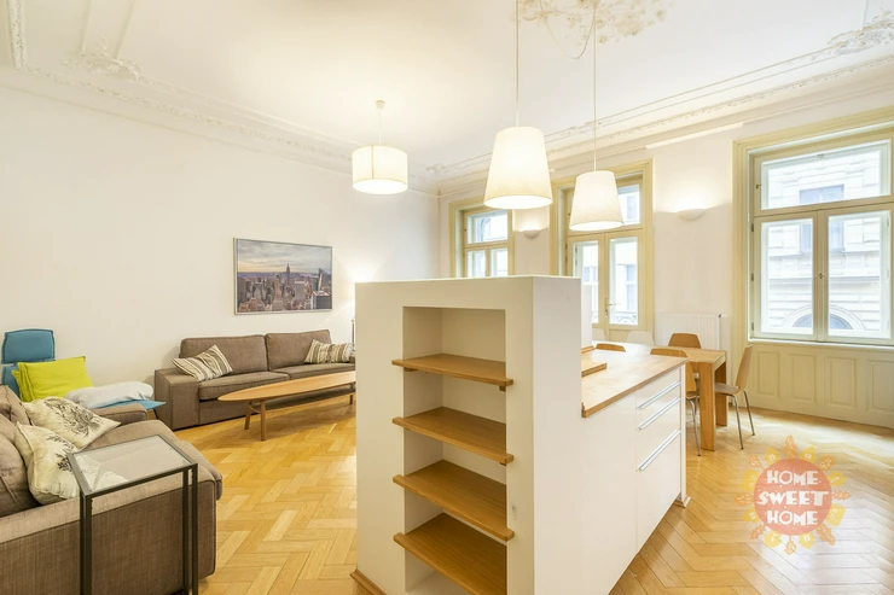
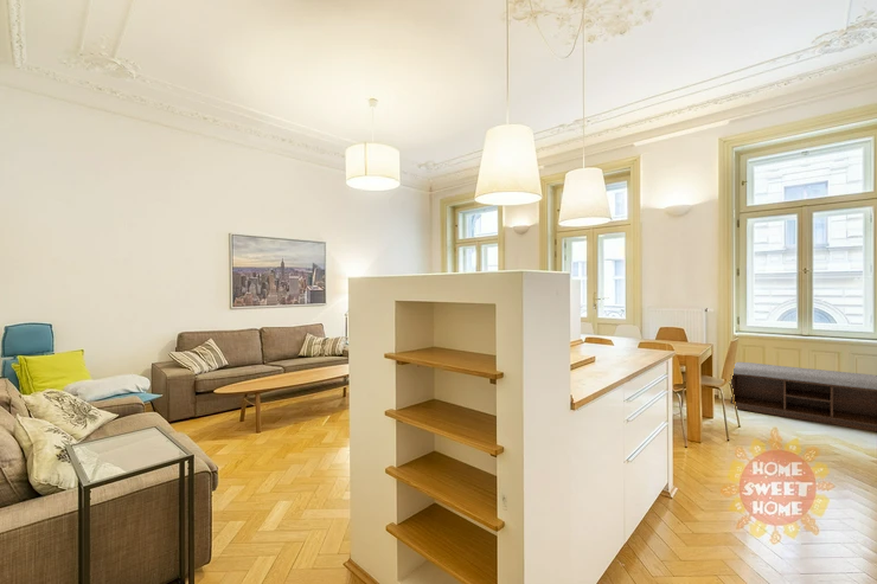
+ bench (807, 392)
